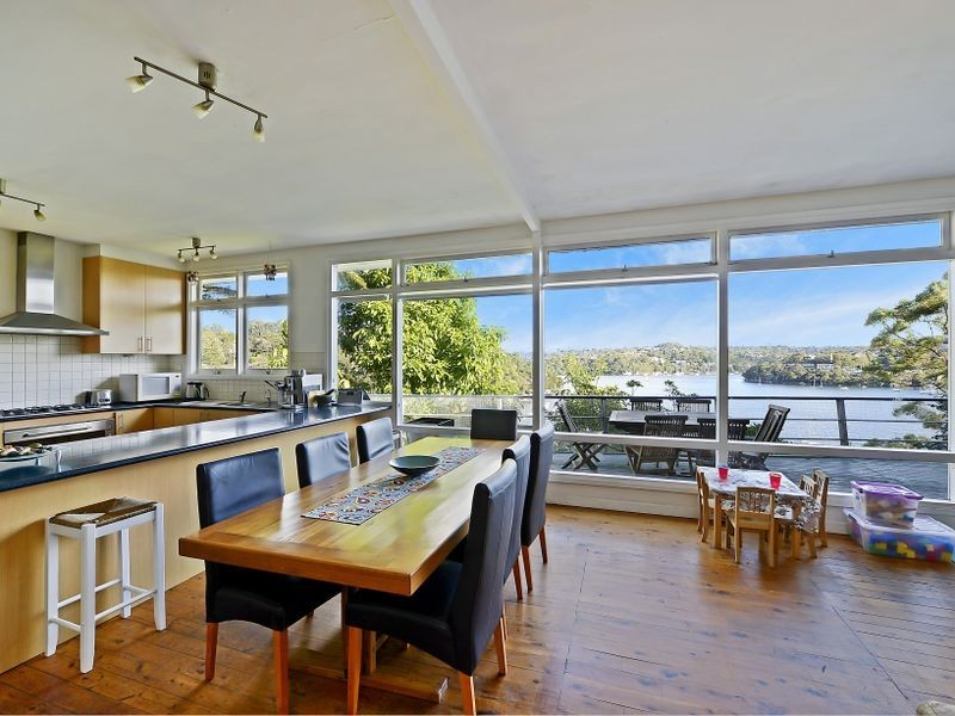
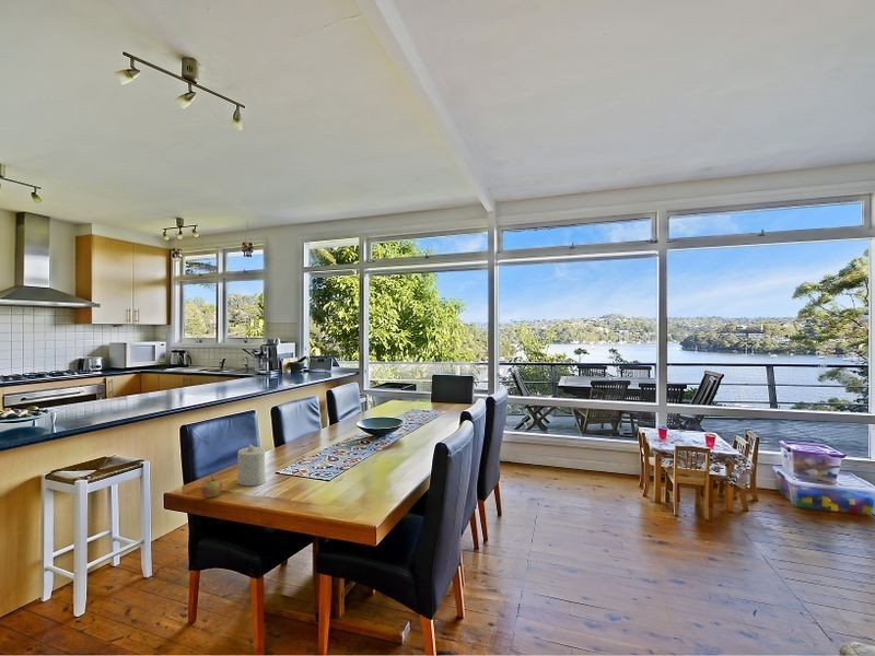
+ candle (252, 462)
+ apple (211, 485)
